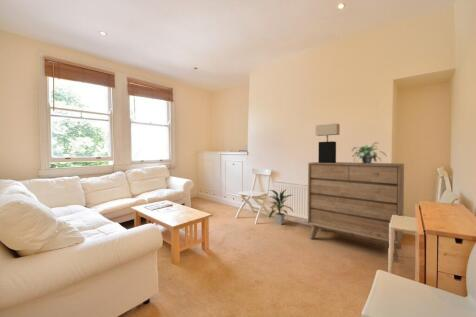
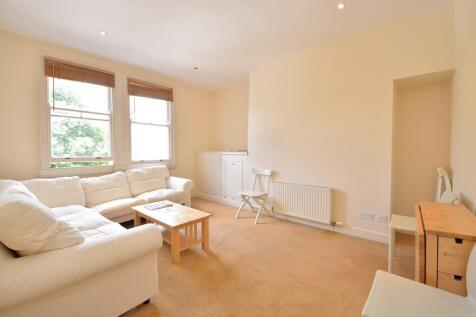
- indoor plant (278, 205)
- table lamp (327, 143)
- potted plant (368, 152)
- dresser (352, 203)
